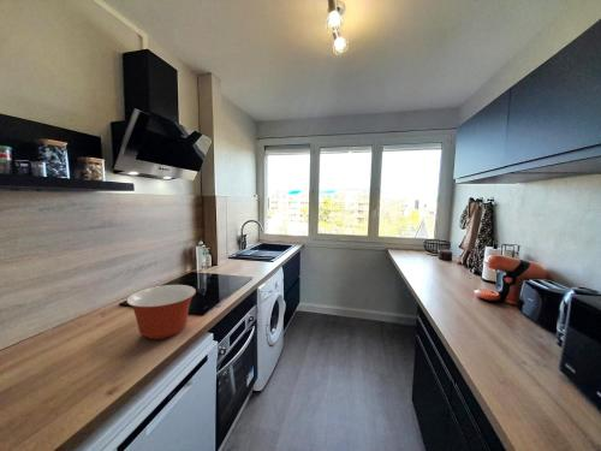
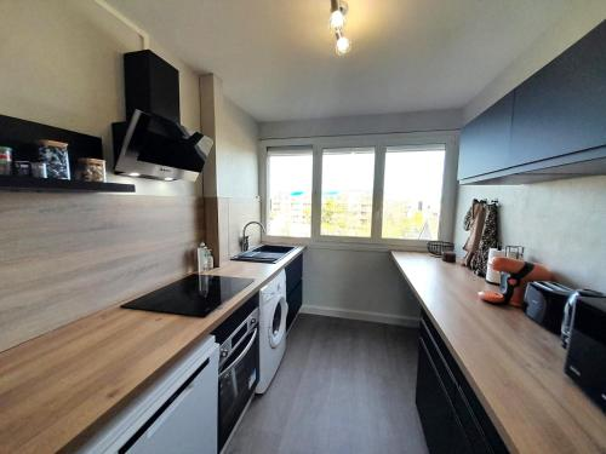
- mixing bowl (163, 313)
